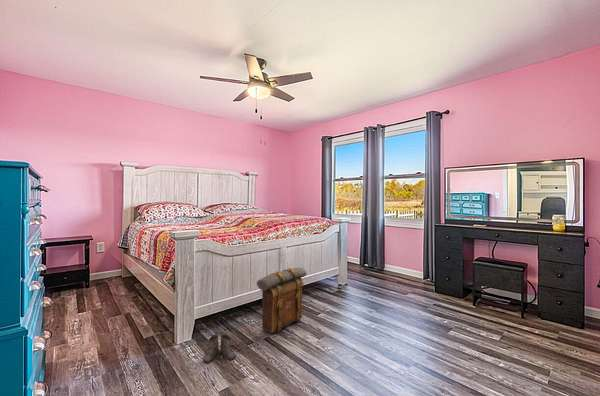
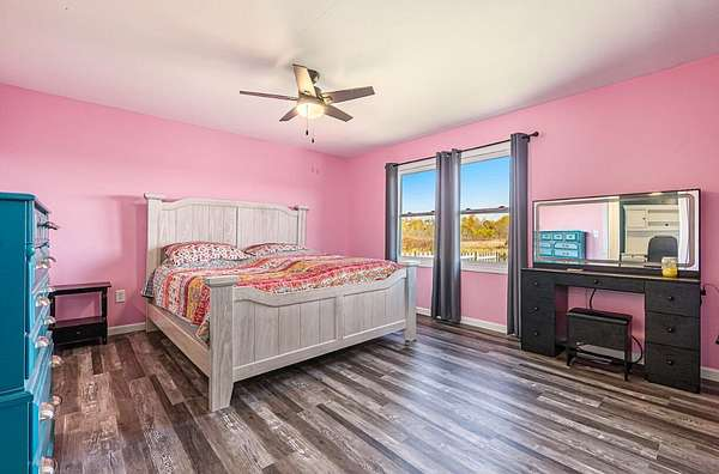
- boots (218, 347)
- backpack (283, 296)
